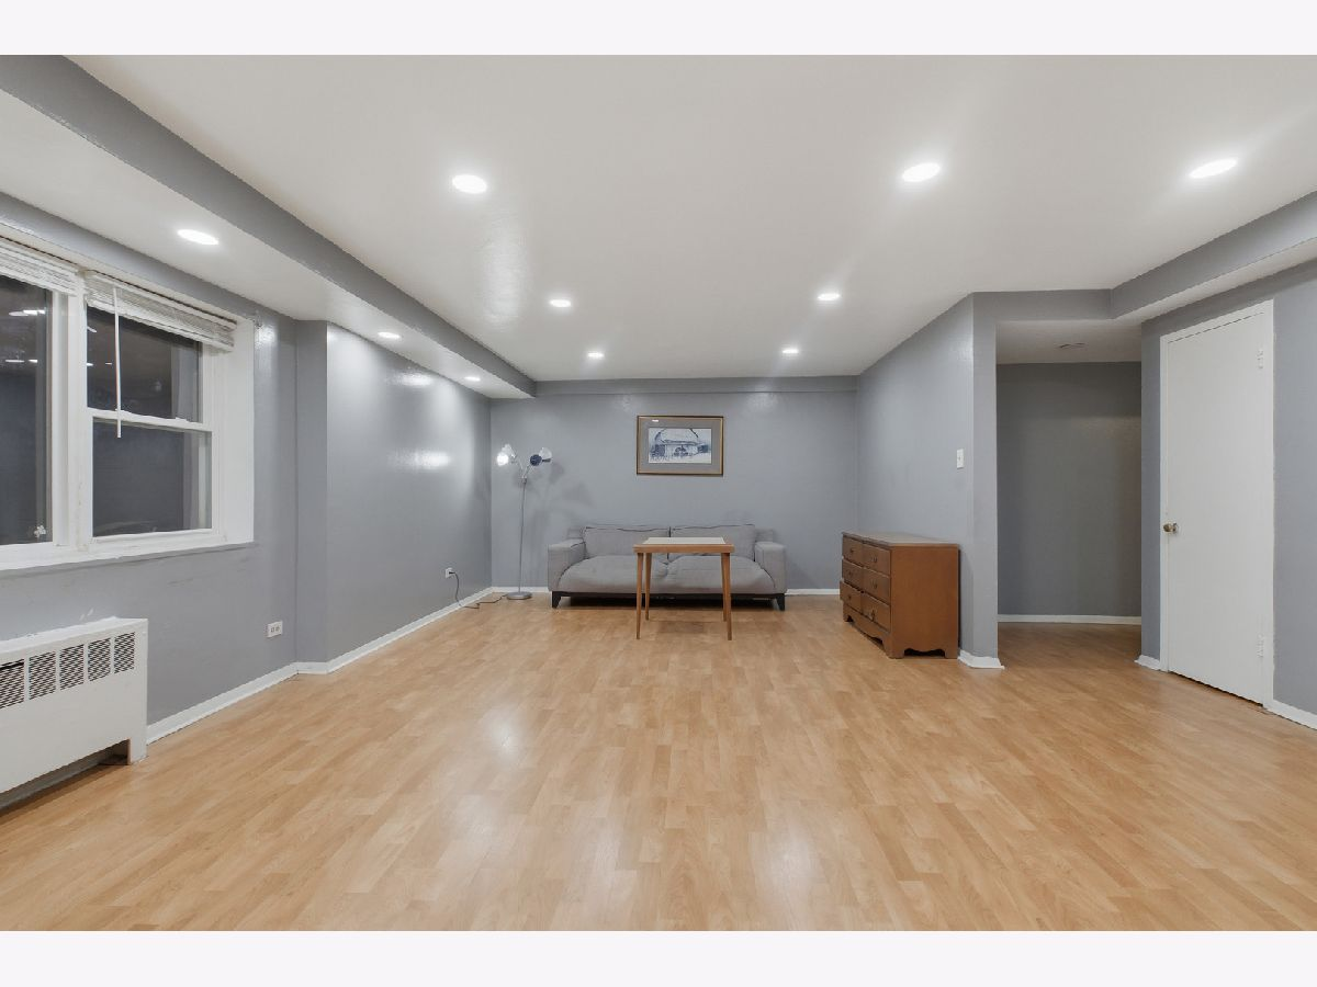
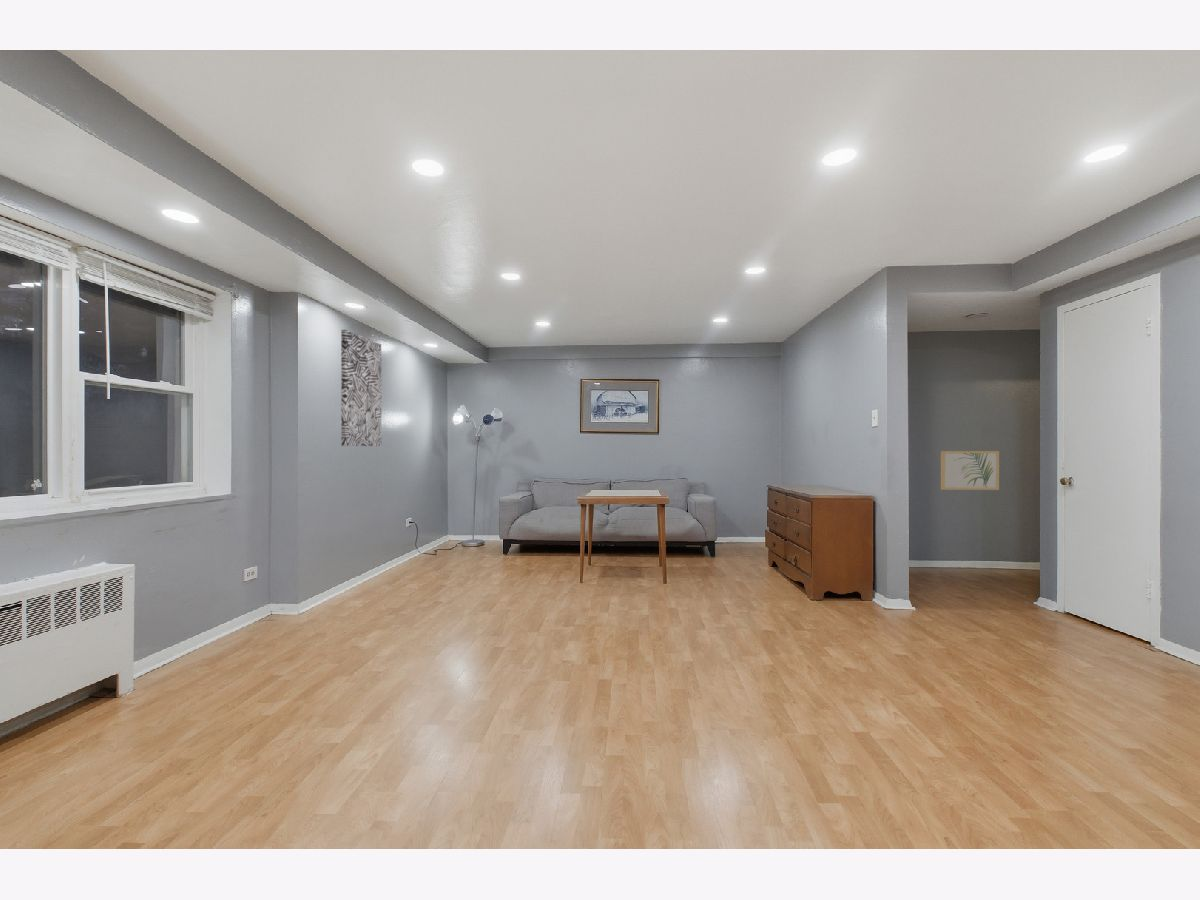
+ wall art (362, 391)
+ wall art (969, 470)
